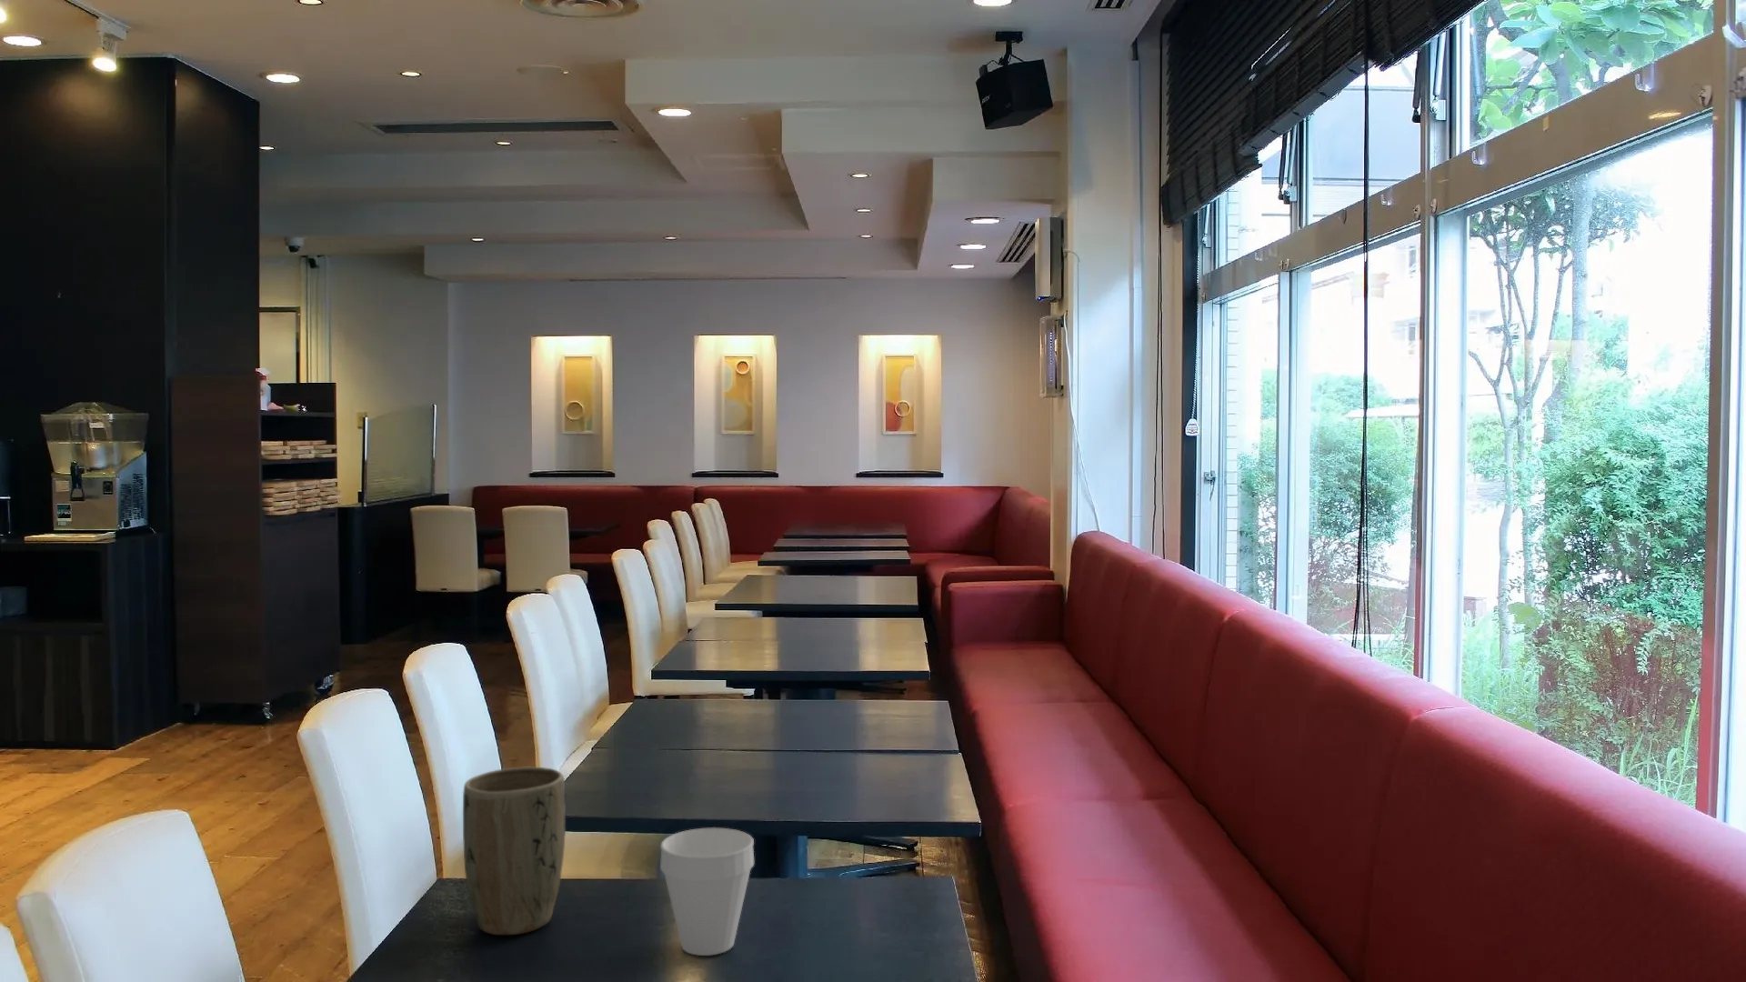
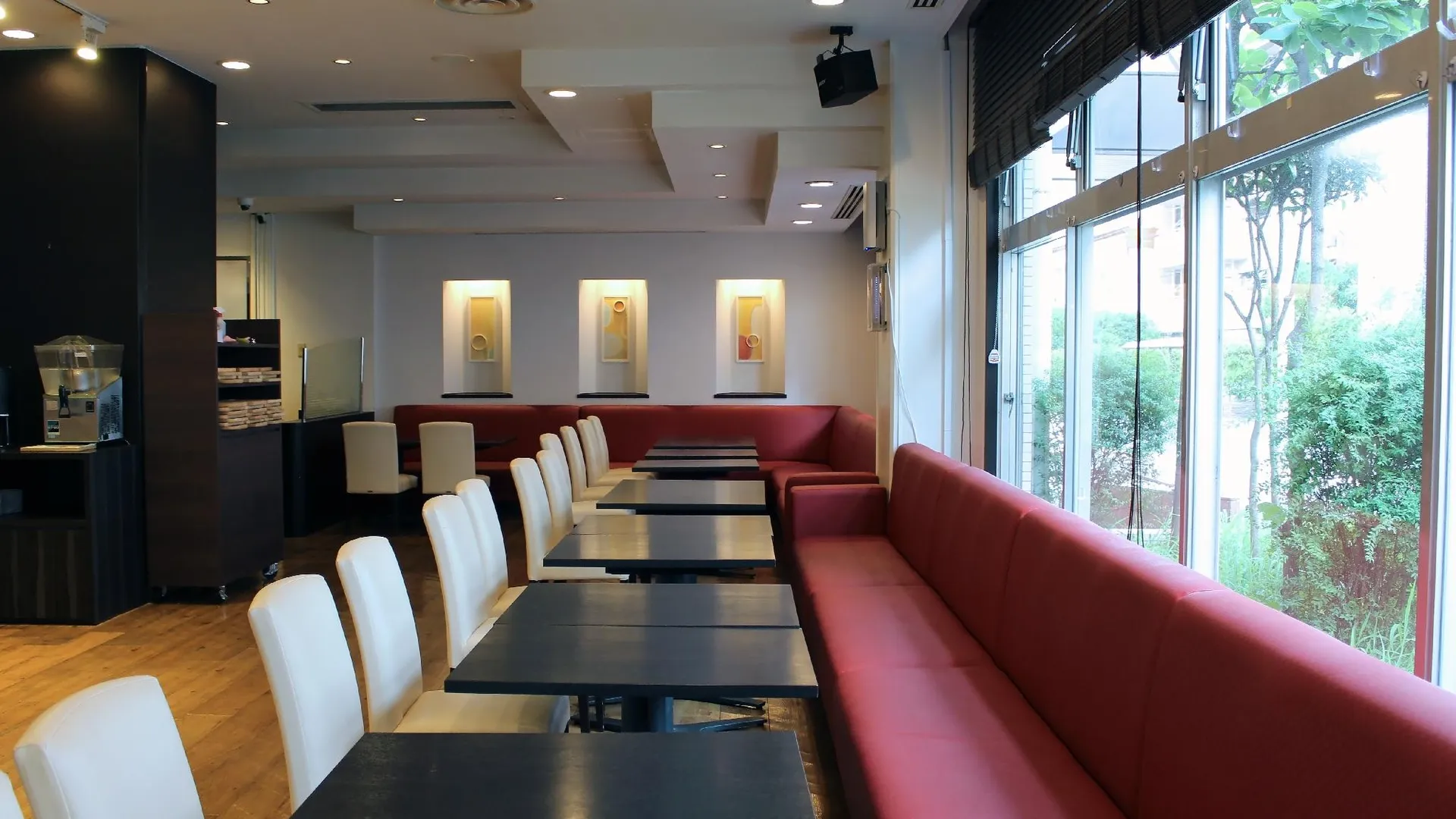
- plant pot (514, 850)
- cup (708, 893)
